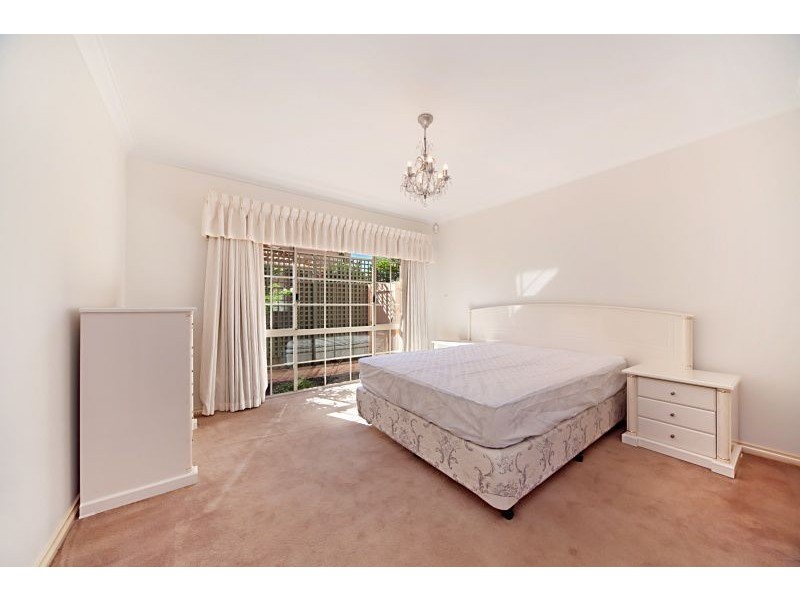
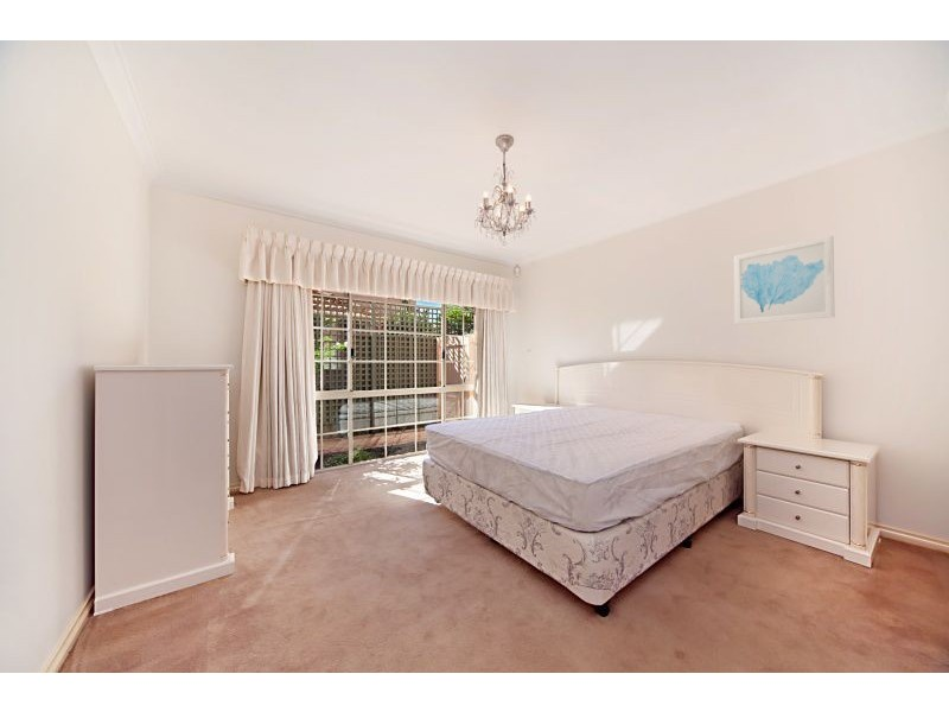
+ wall art (779, 284)
